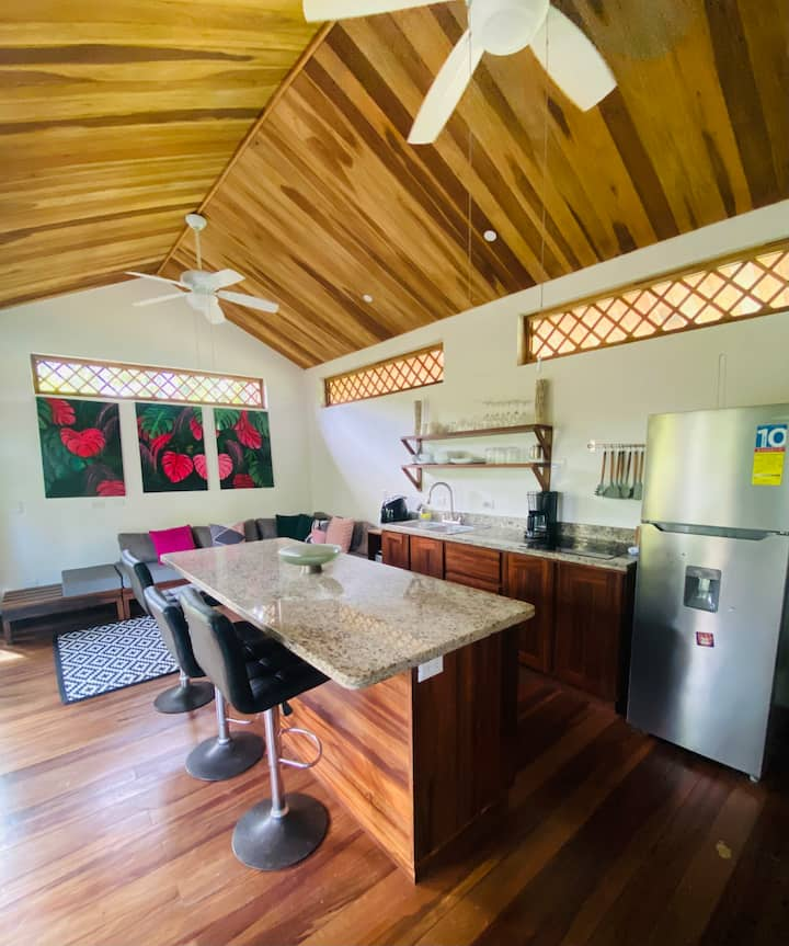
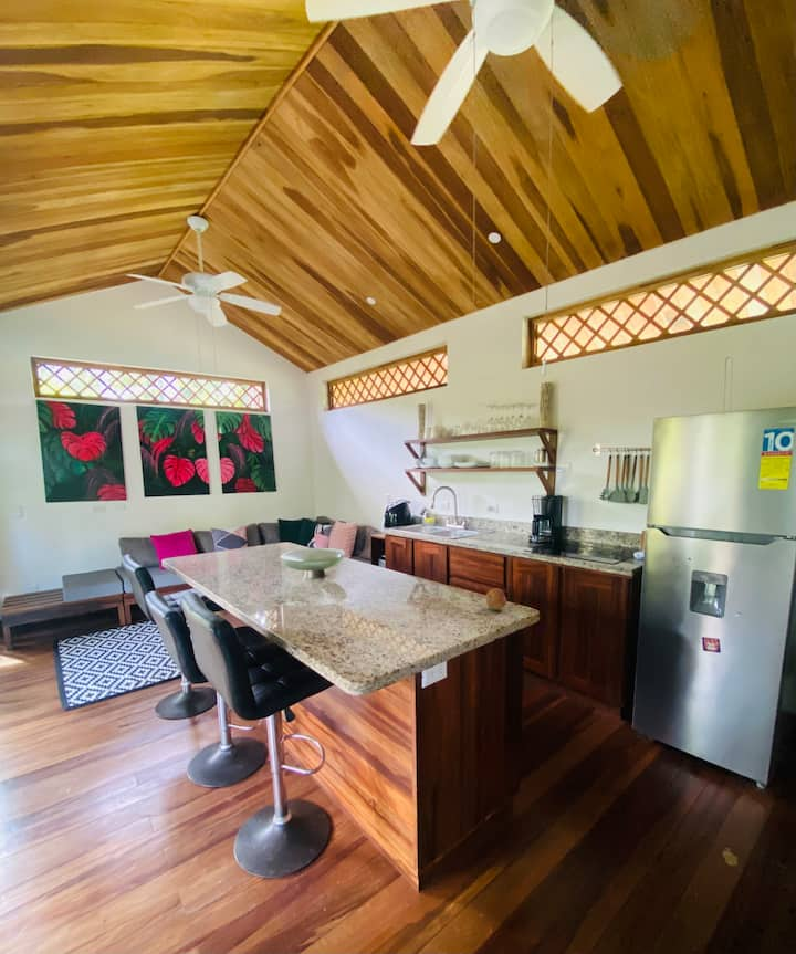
+ fruit (495, 598)
